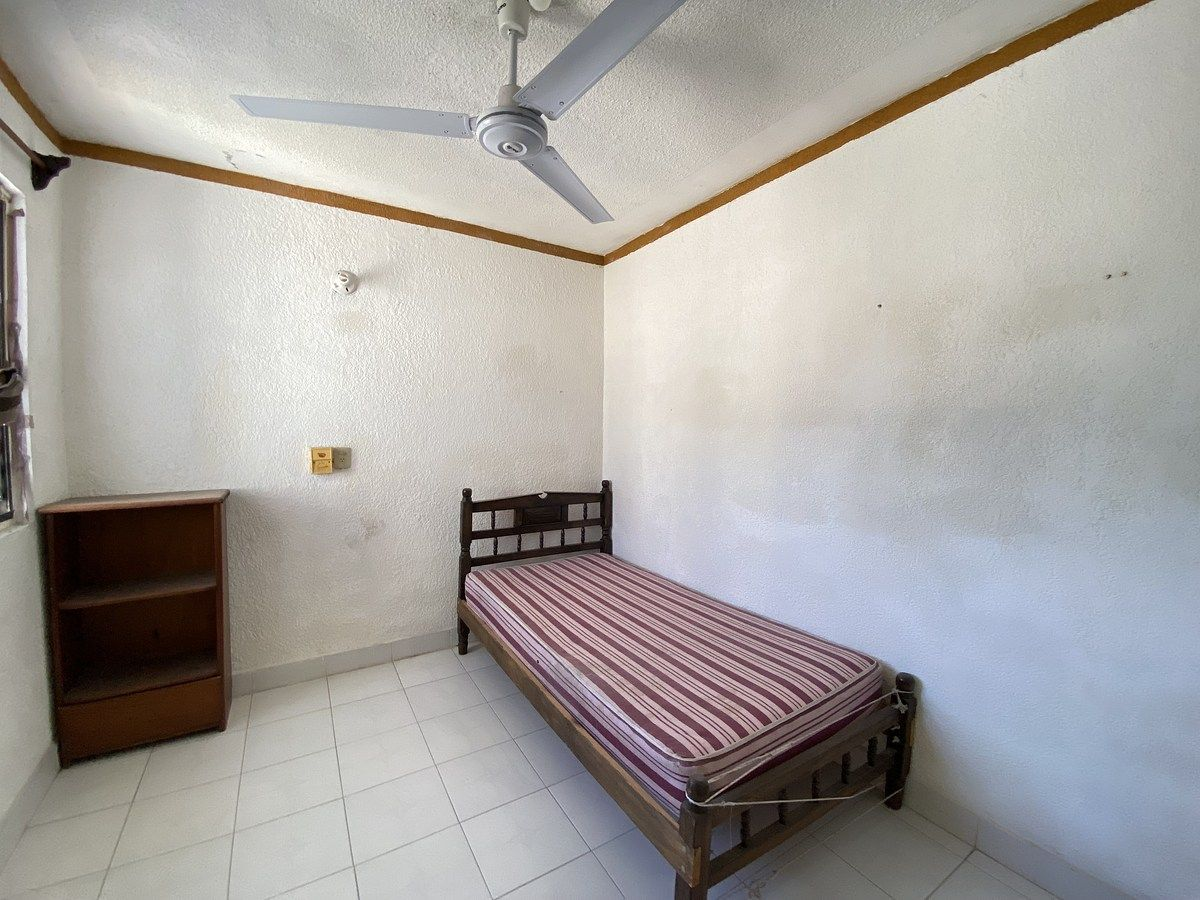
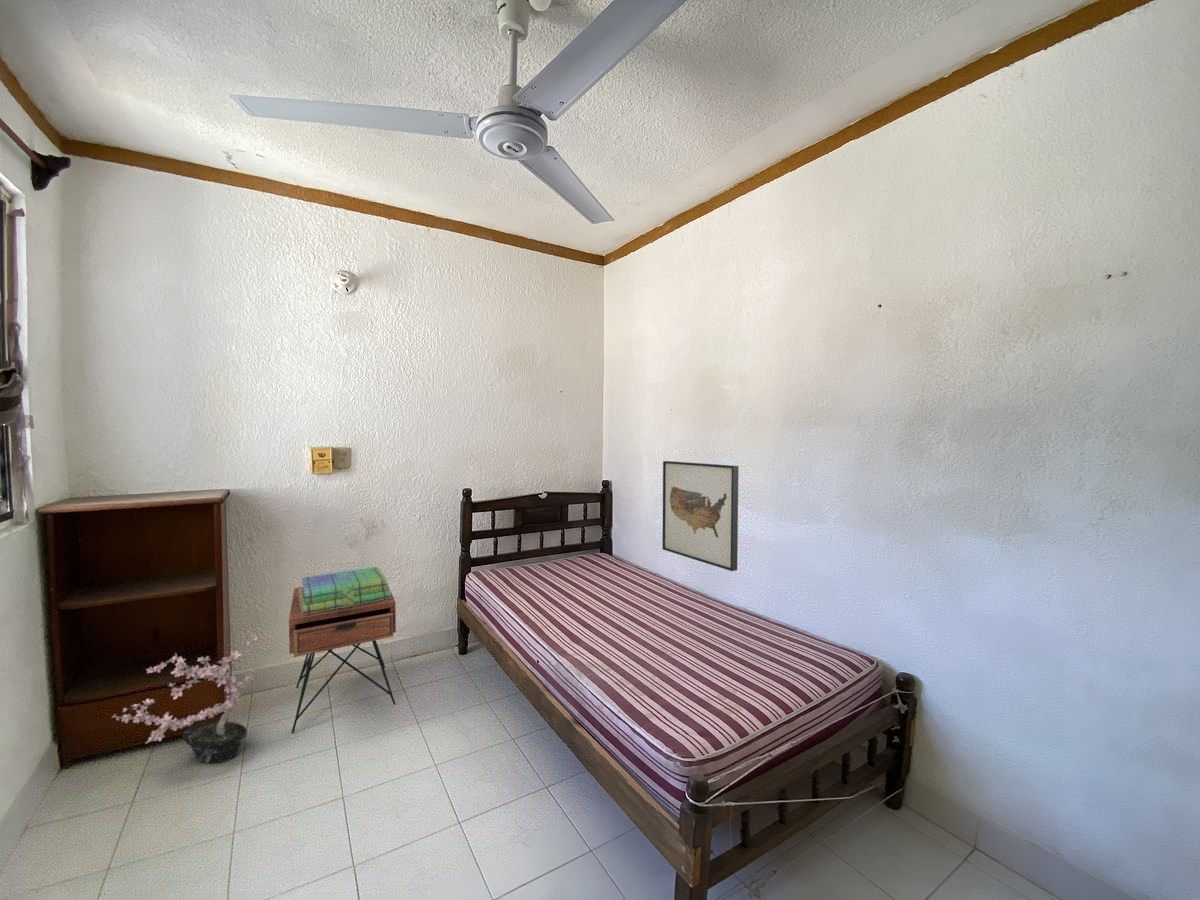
+ stack of books (344, 587)
+ potted plant (189, 715)
+ nightstand (343, 646)
+ wall art (697, 511)
